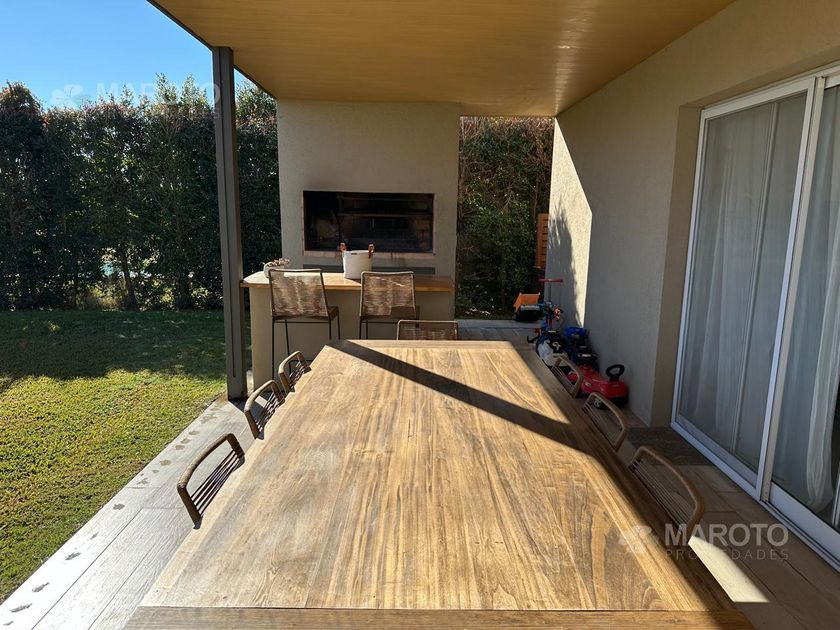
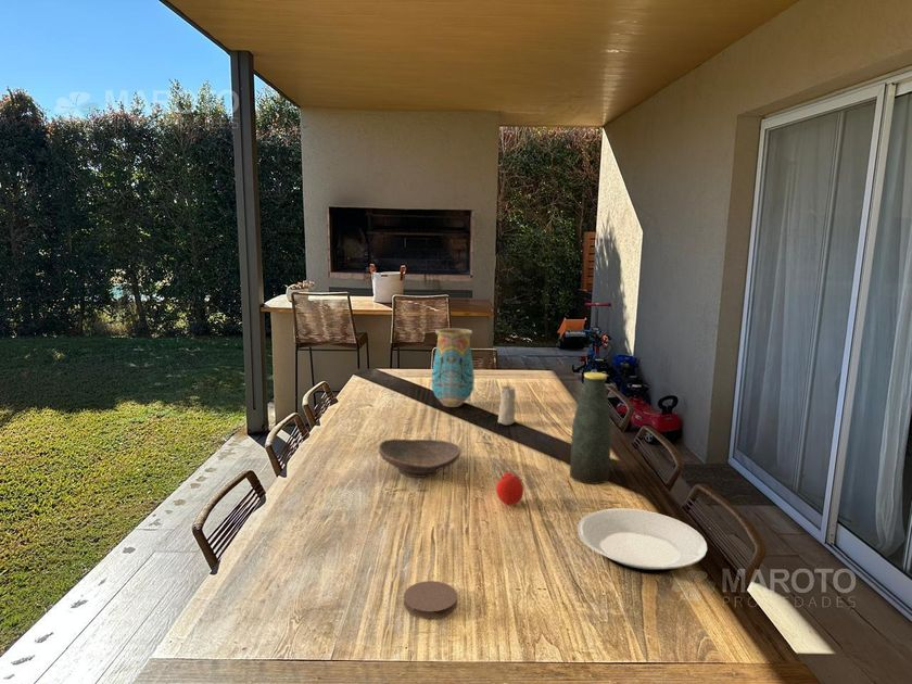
+ bottle (592, 426)
+ candle (507, 403)
+ vase (453, 368)
+ plate (639, 543)
+ coaster (430, 598)
+ decorative bowl (419, 458)
+ fruit (509, 487)
